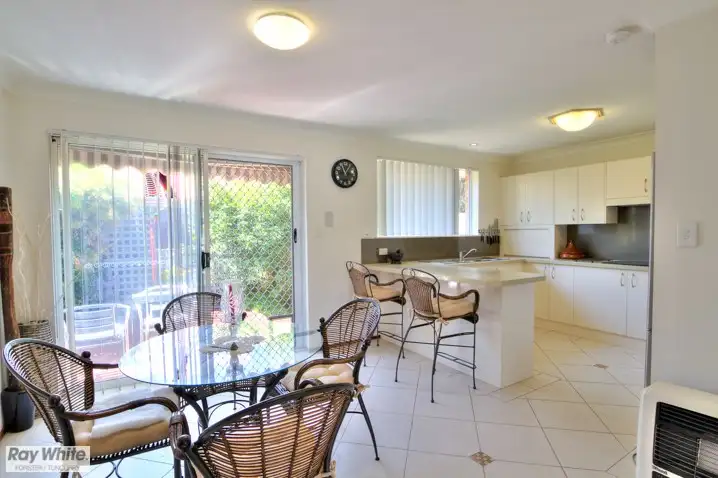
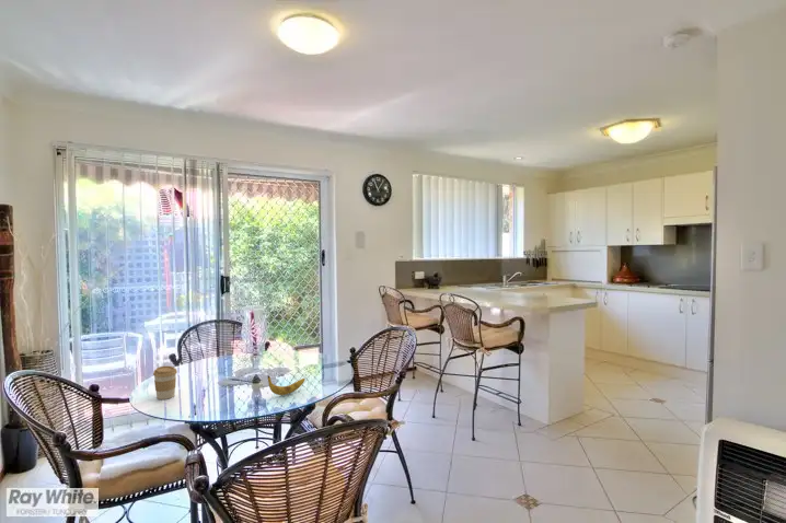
+ banana (288, 385)
+ coffee cup (165, 382)
